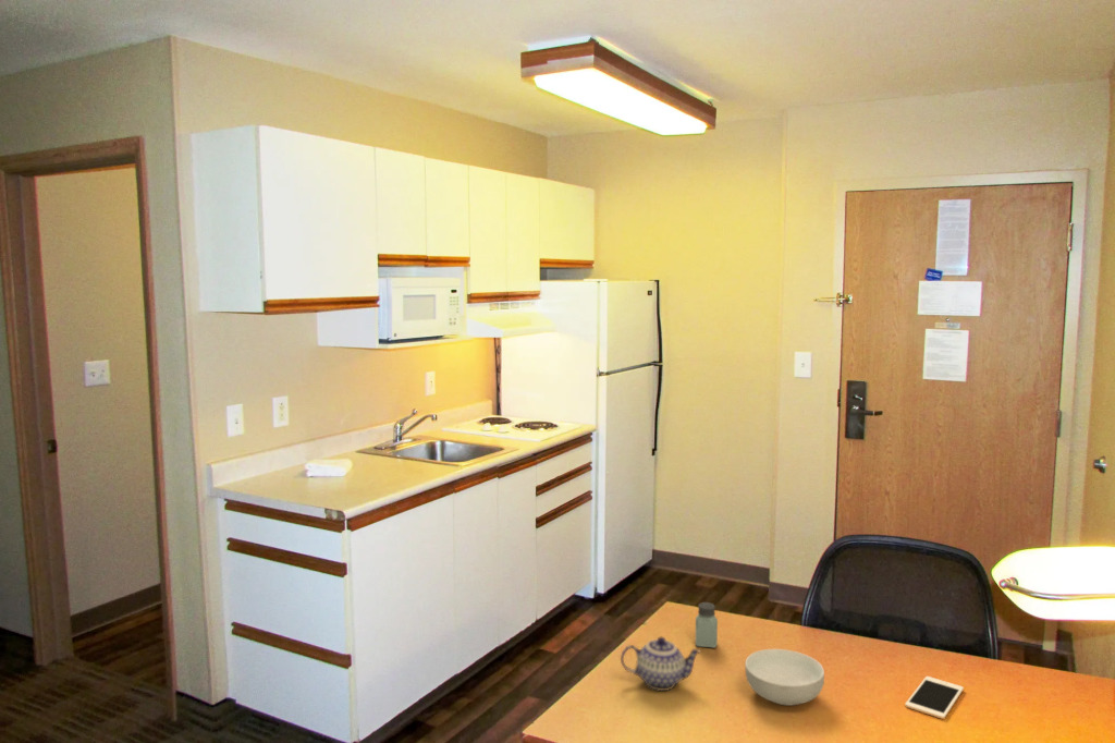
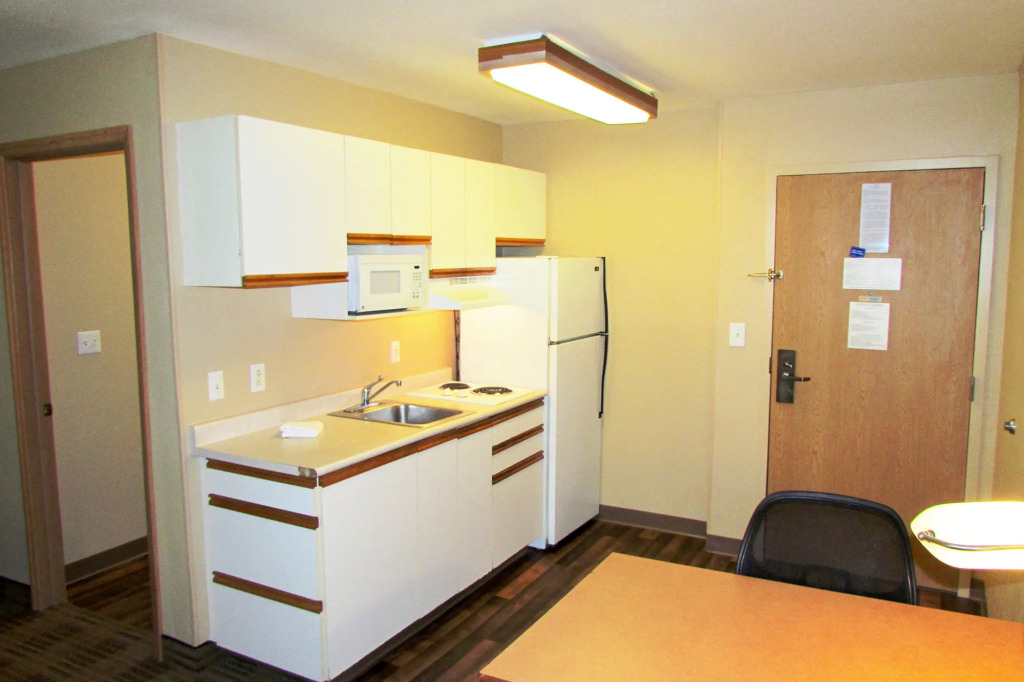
- saltshaker (706, 624)
- cereal bowl (783, 681)
- teapot (660, 660)
- cell phone (934, 696)
